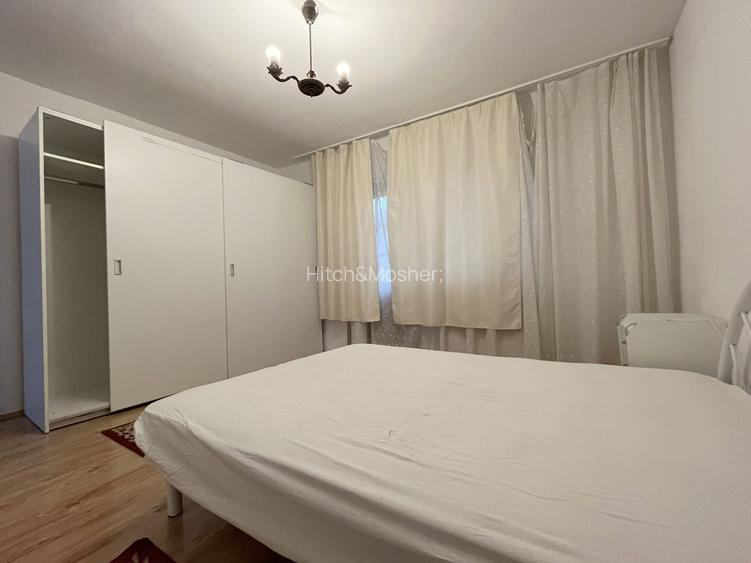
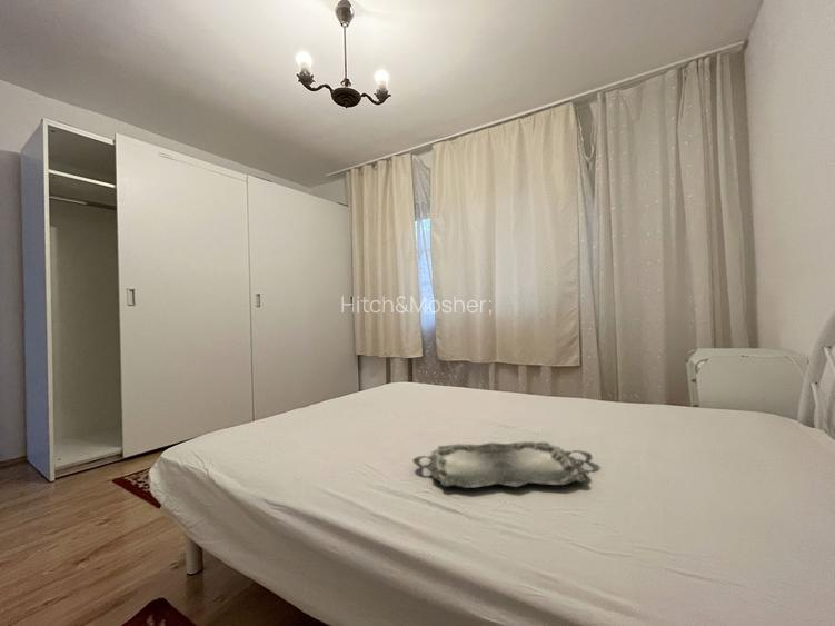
+ serving tray (501, 461)
